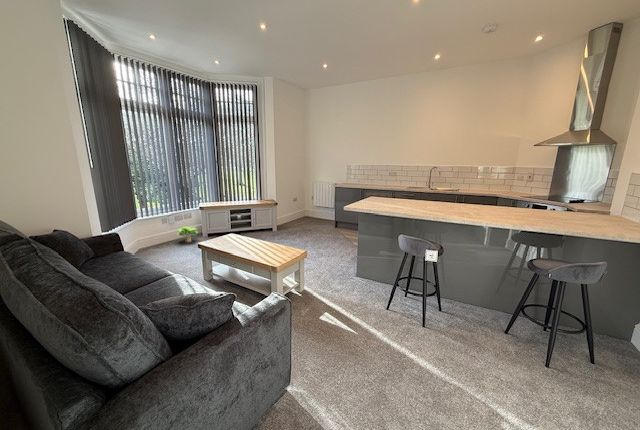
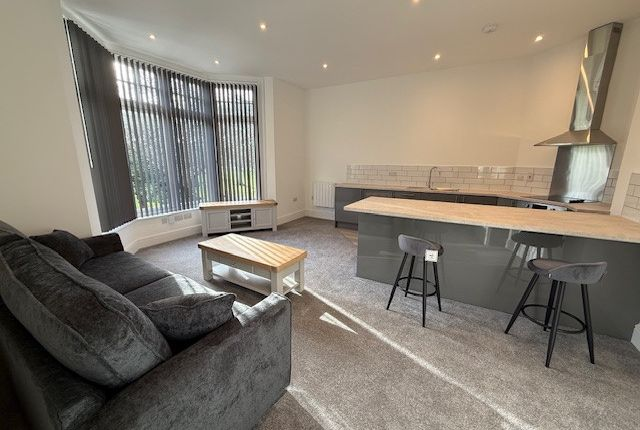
- potted plant (187, 233)
